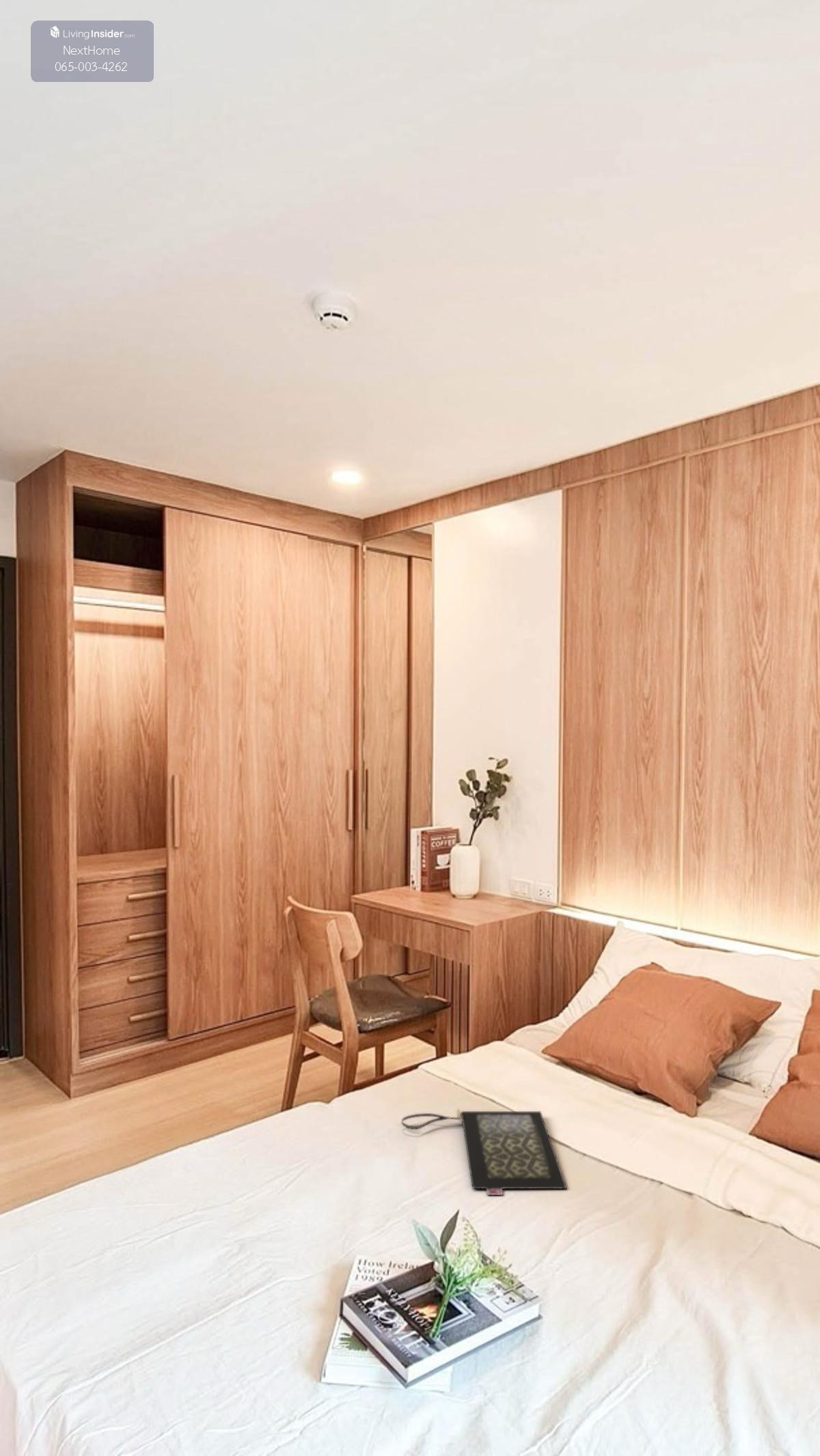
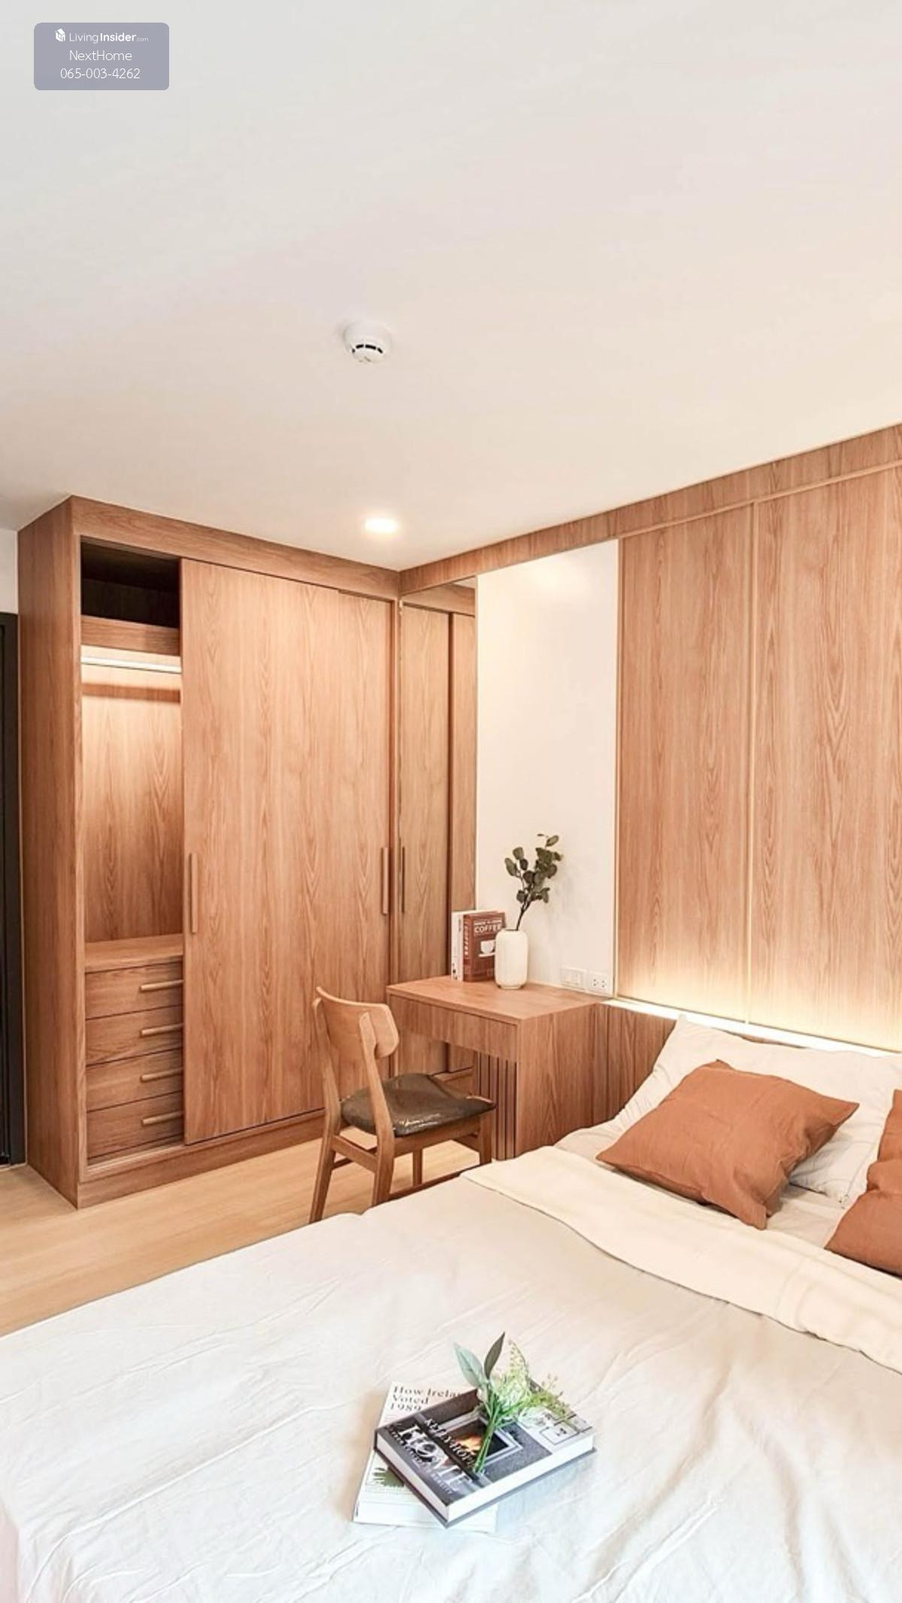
- clutch bag (504, 1142)
